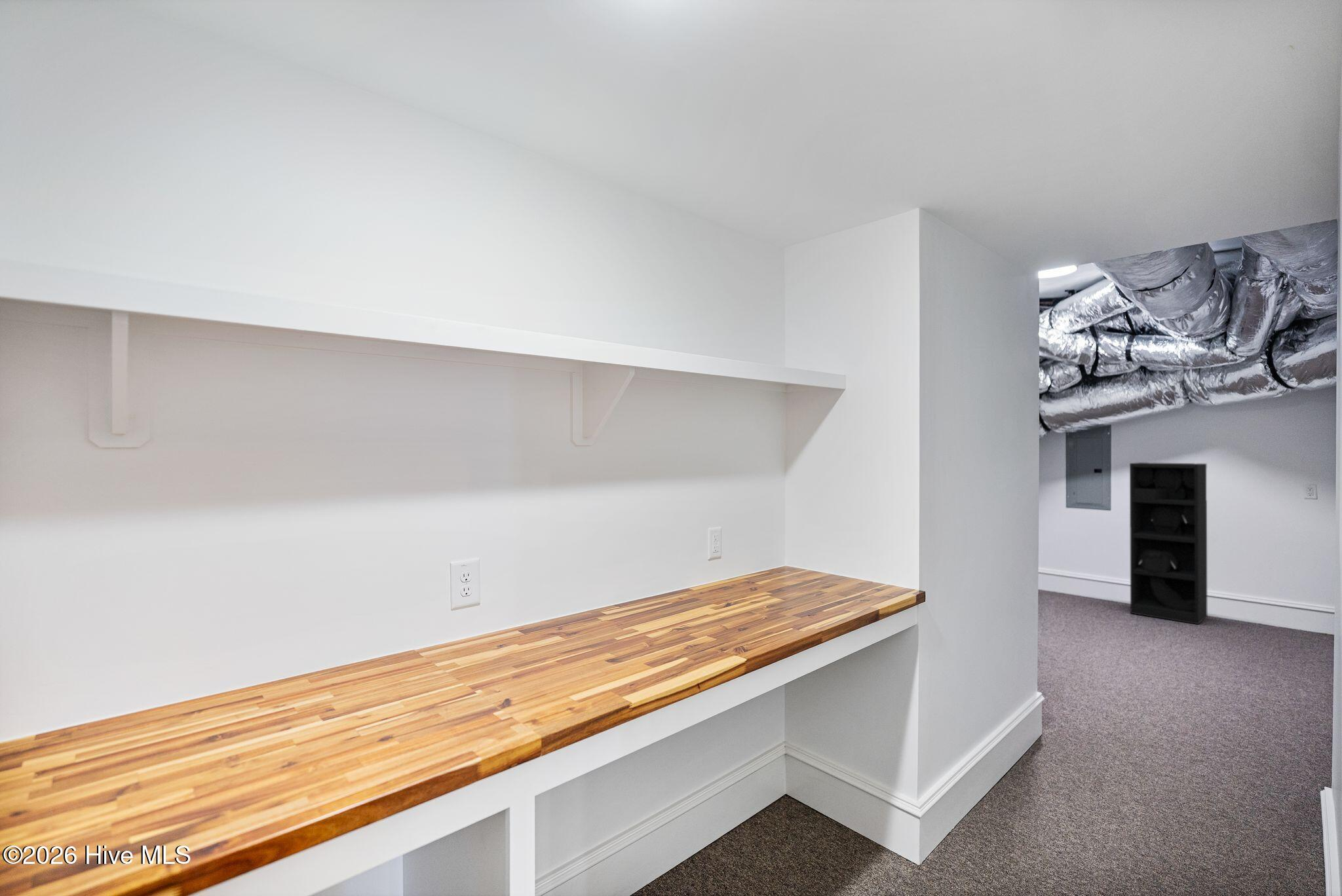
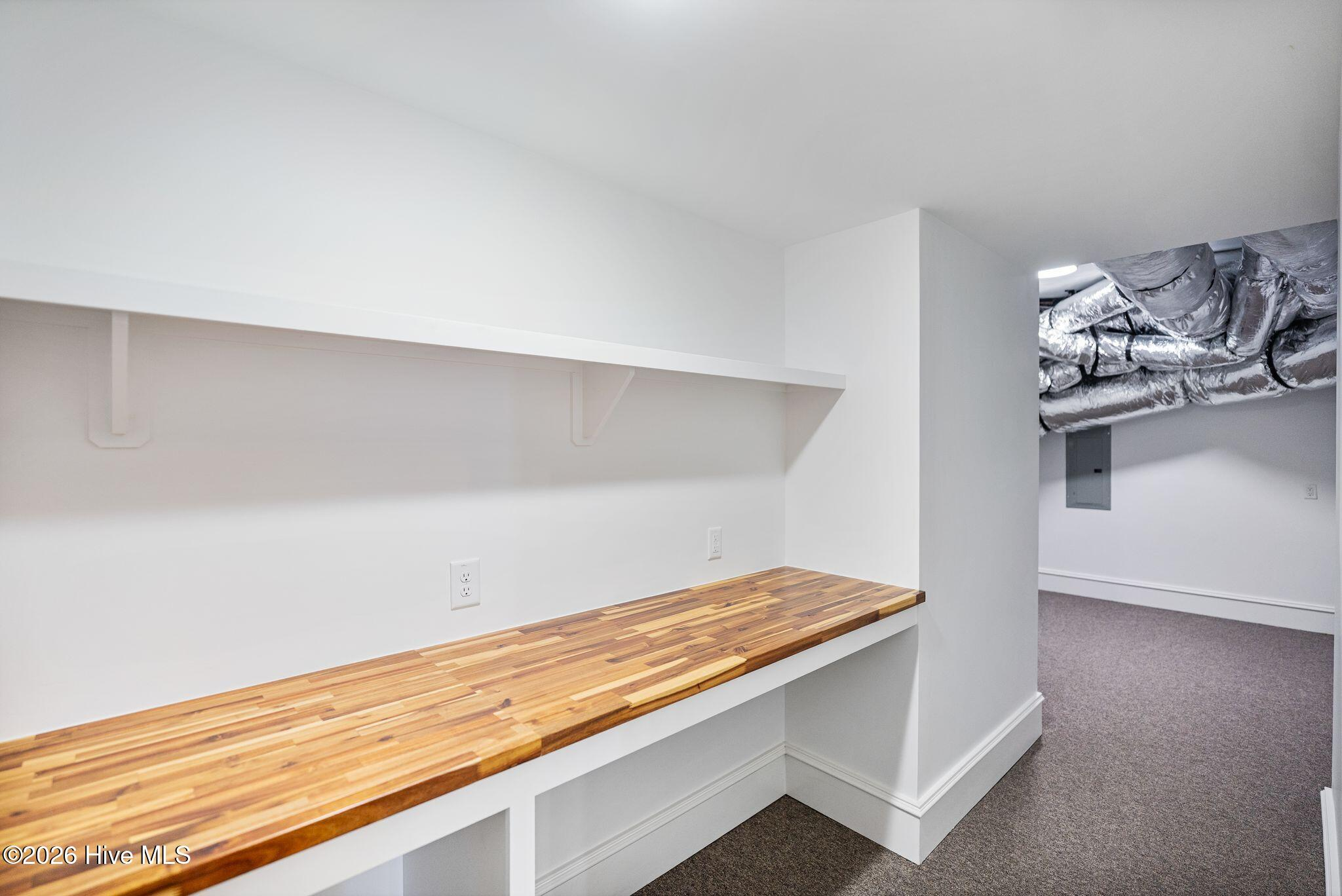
- shelving unit (1168, 539)
